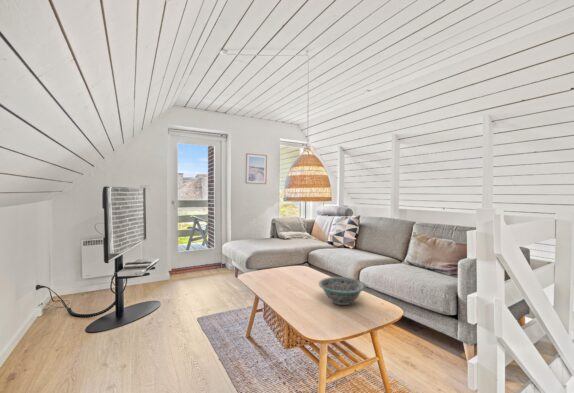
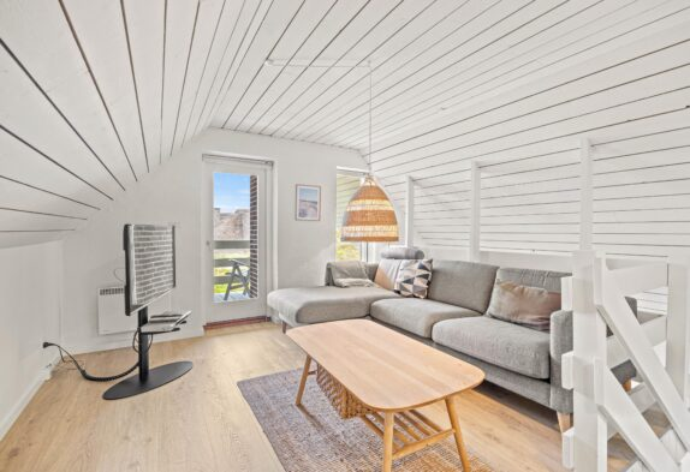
- decorative bowl (341, 292)
